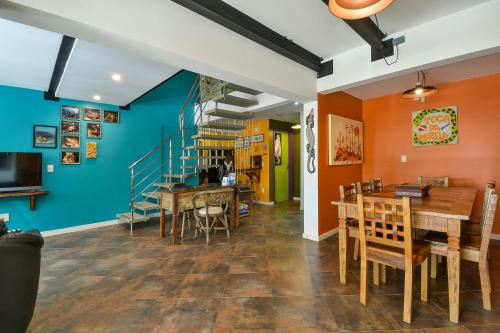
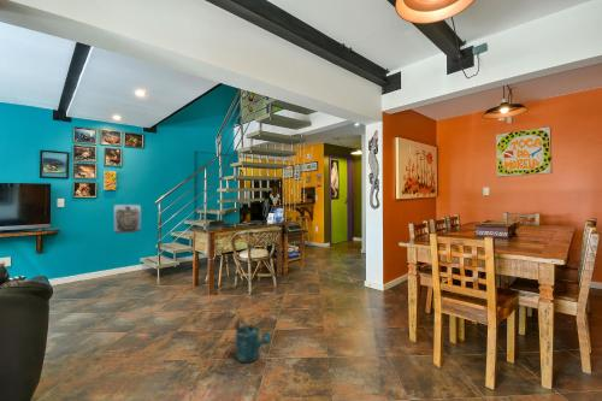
+ watering can (252, 342)
+ wall sculpture (128, 218)
